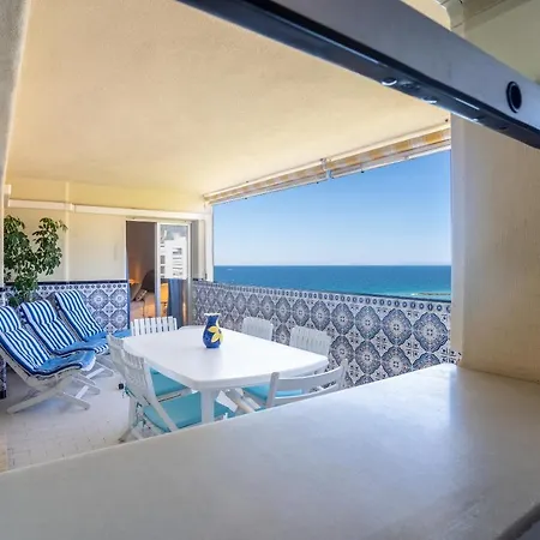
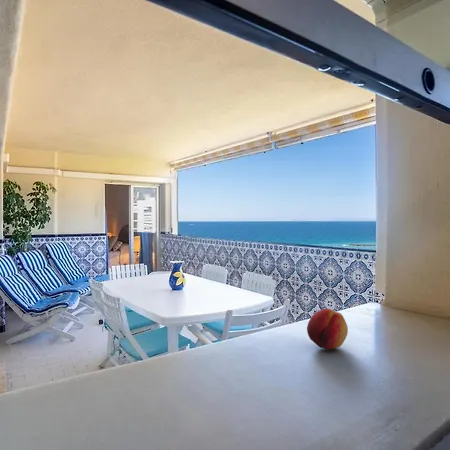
+ fruit (327, 327)
